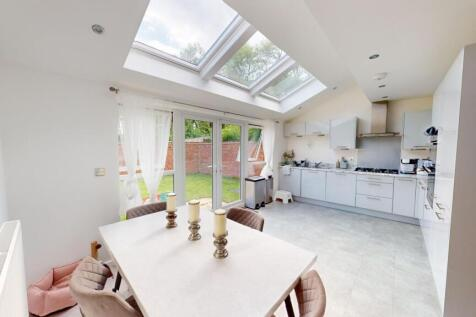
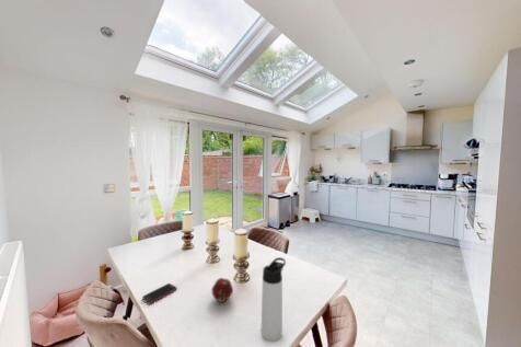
+ fruit (222, 288)
+ thermos bottle (274, 297)
+ cell phone (160, 292)
